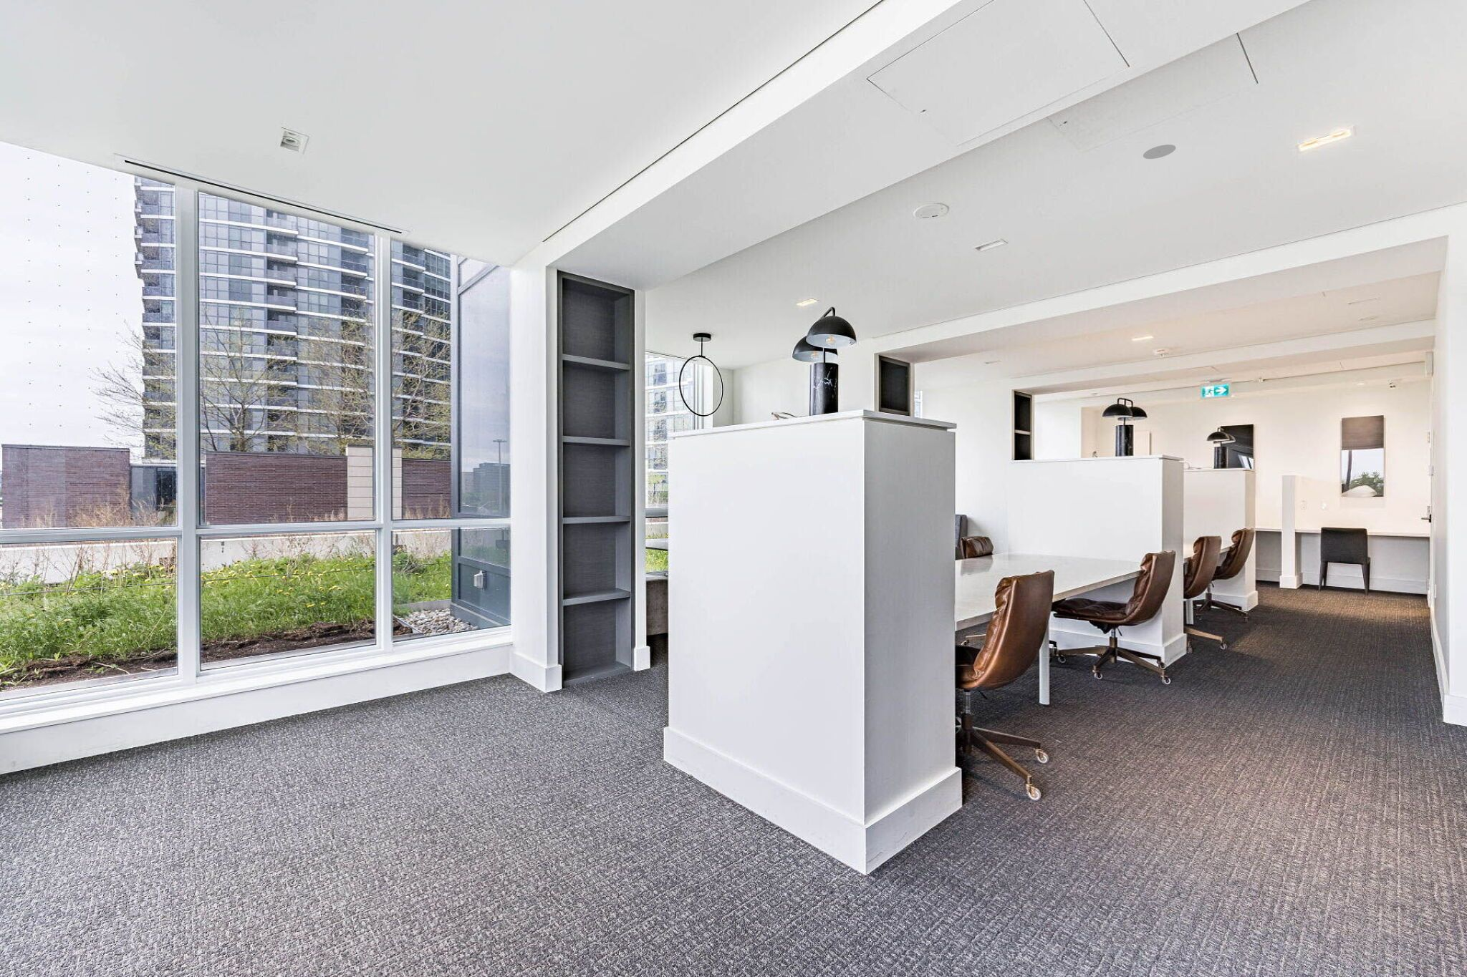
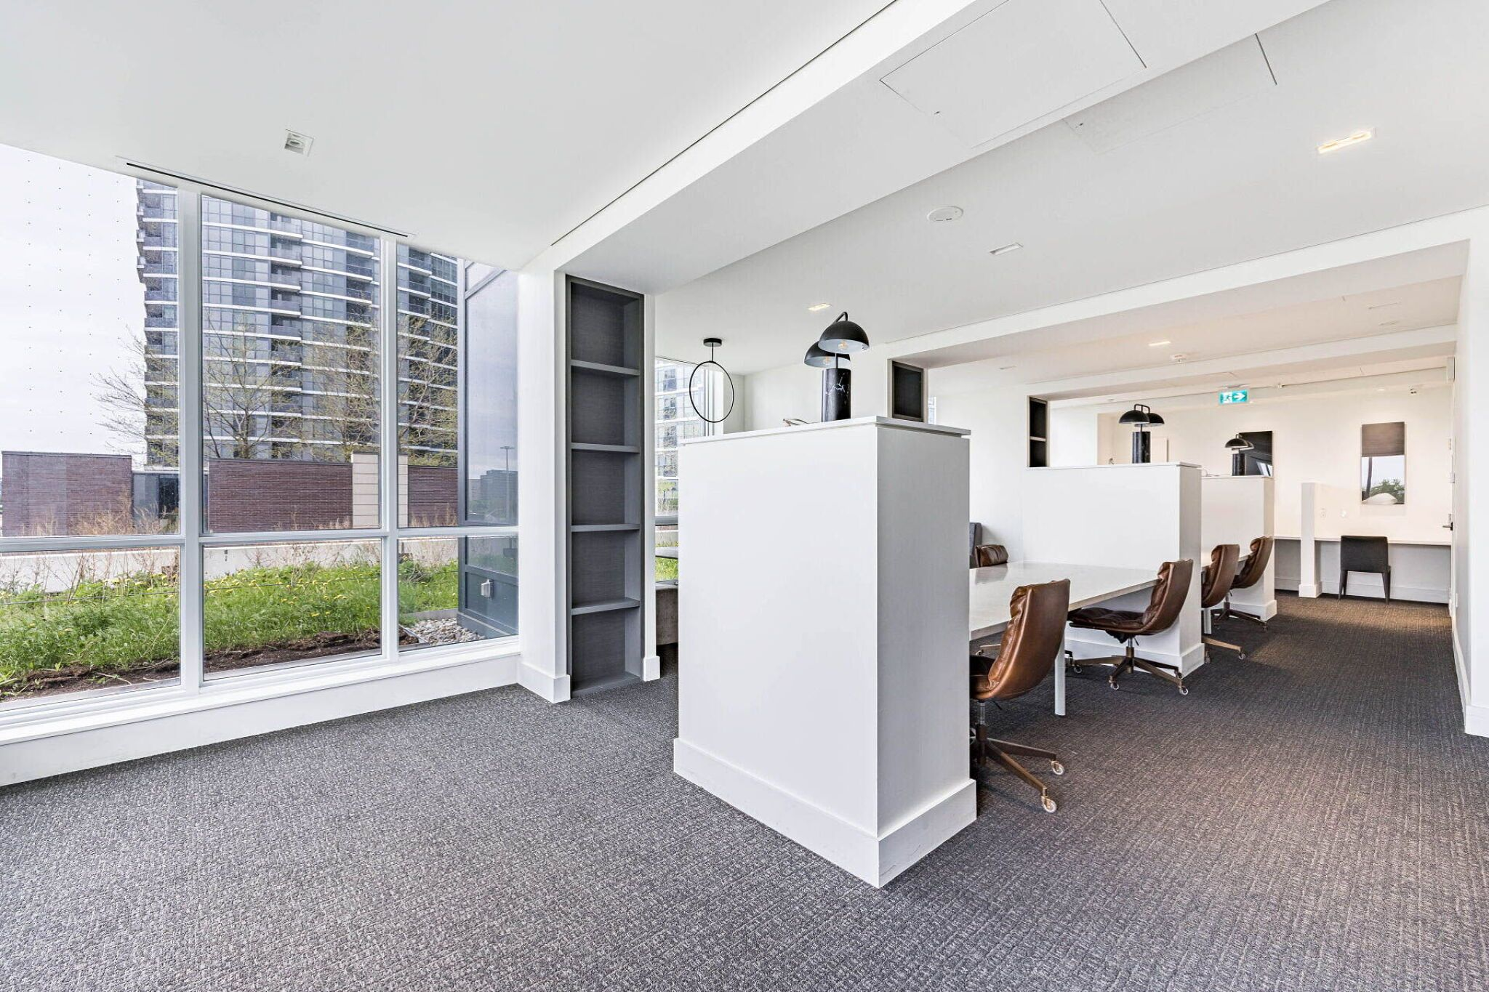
- smoke detector (1159, 152)
